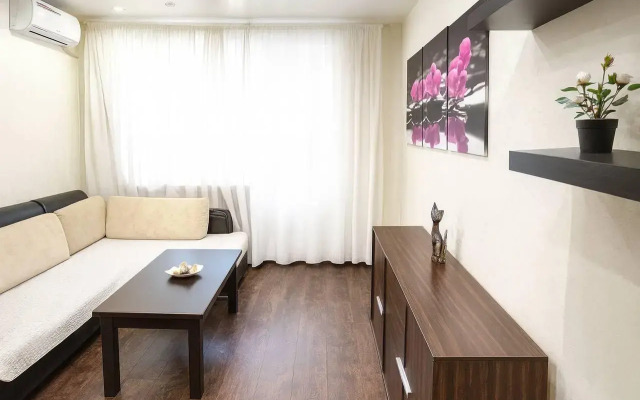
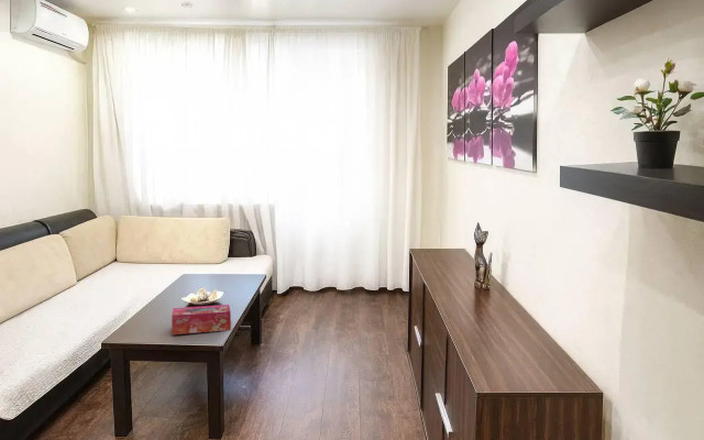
+ tissue box (201, 318)
